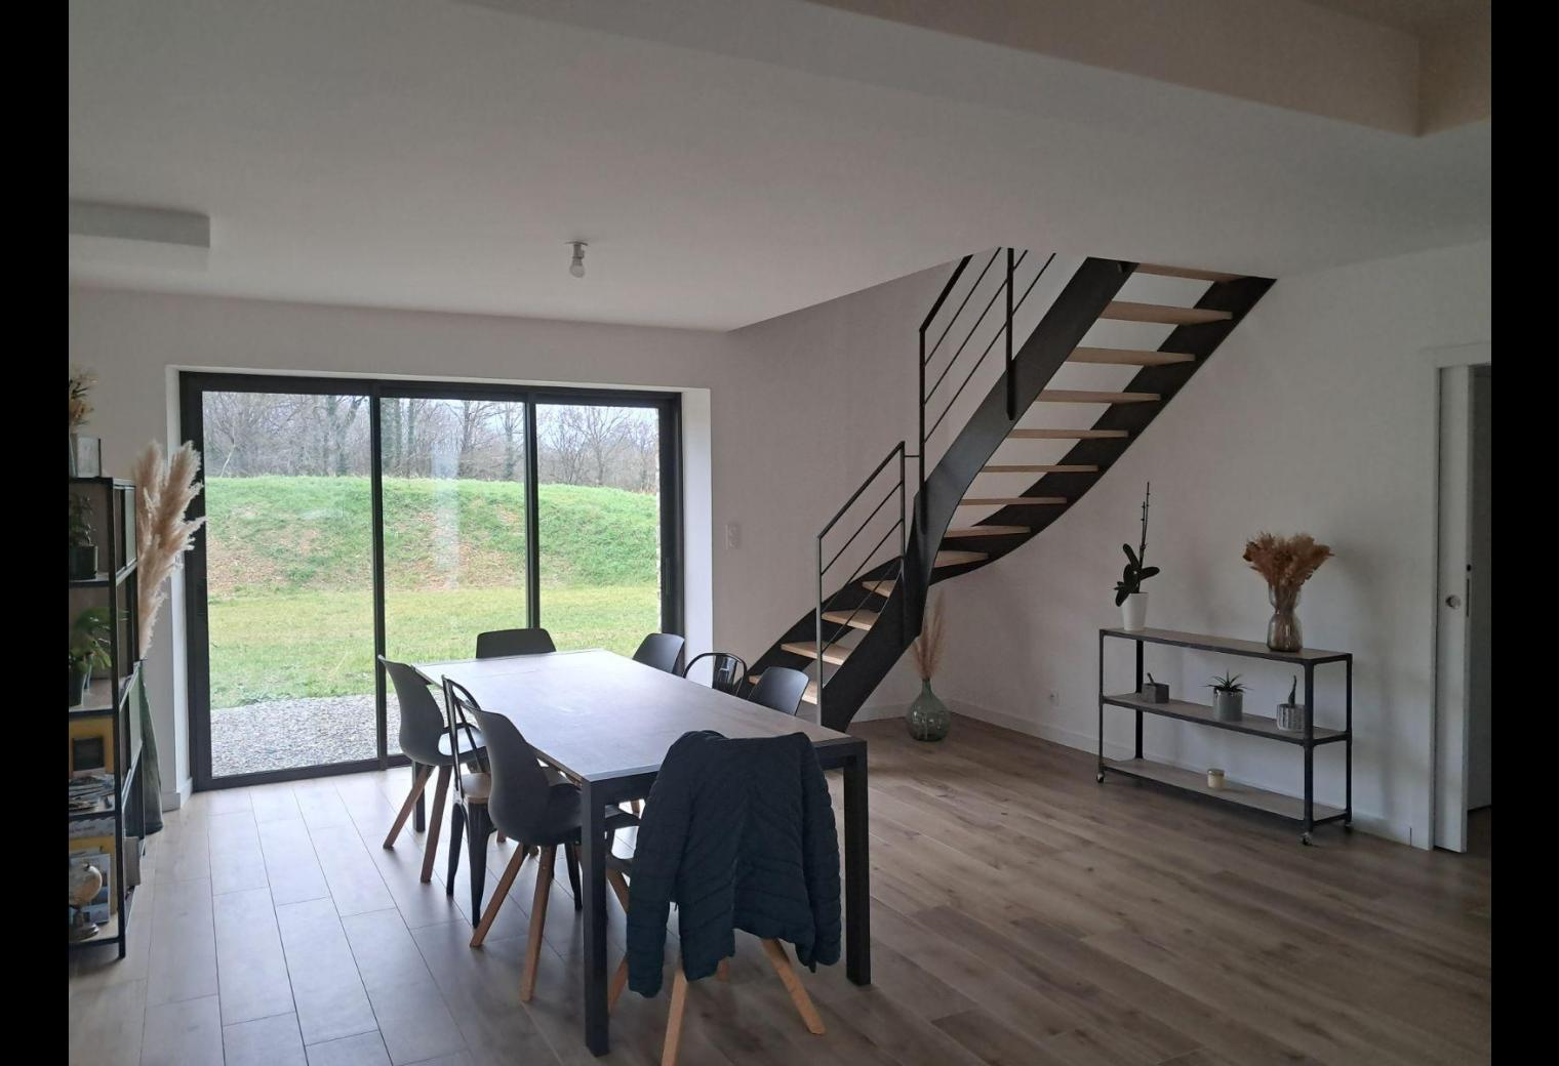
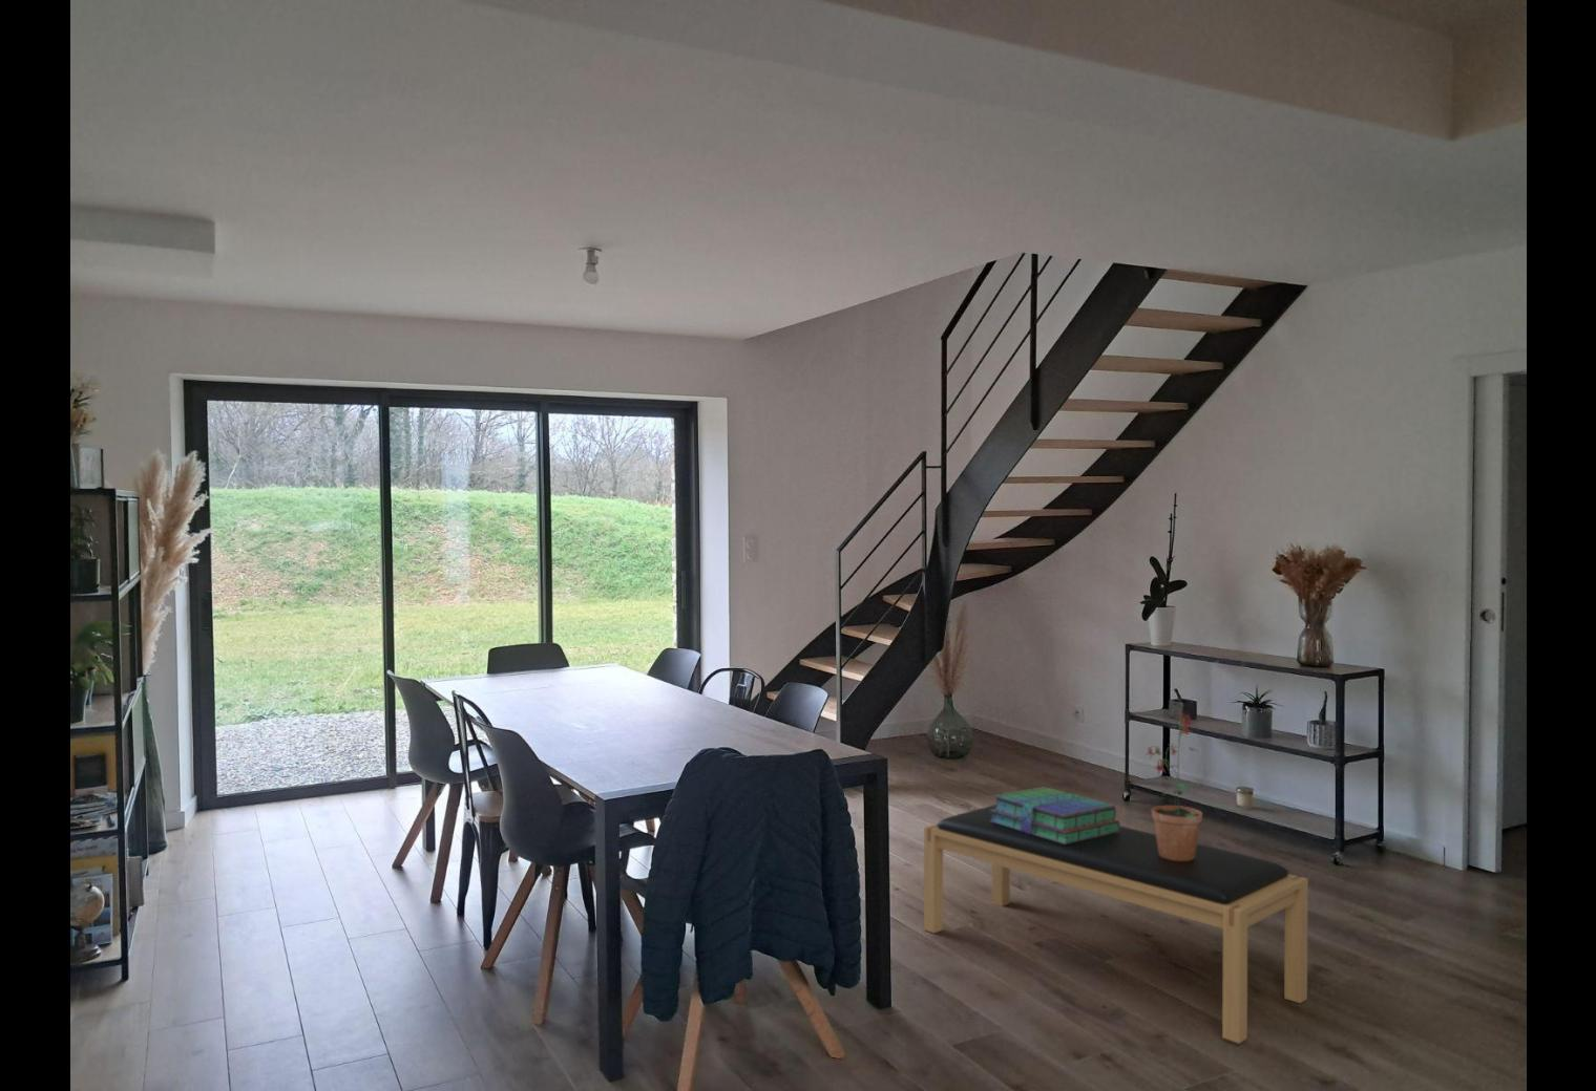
+ bench (1101, 893)
+ stack of books (1053, 813)
+ potted plant (1173, 786)
